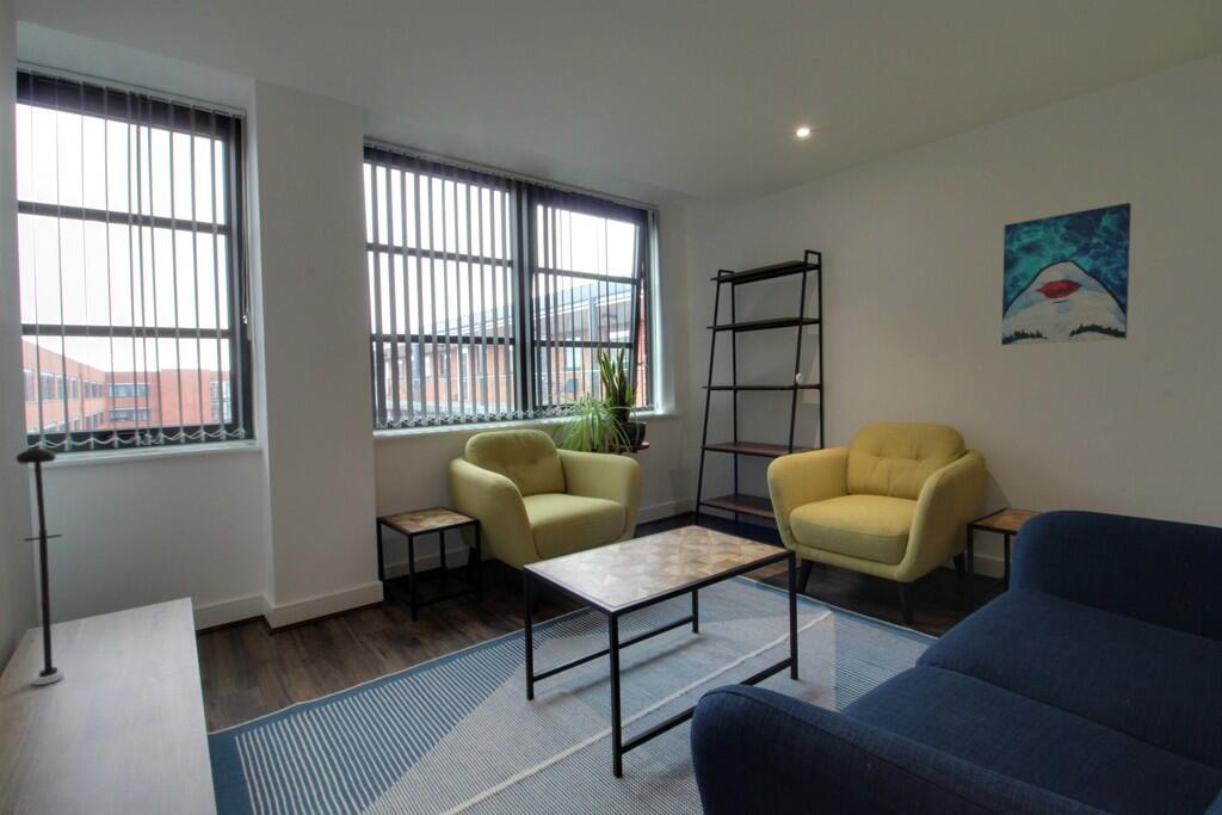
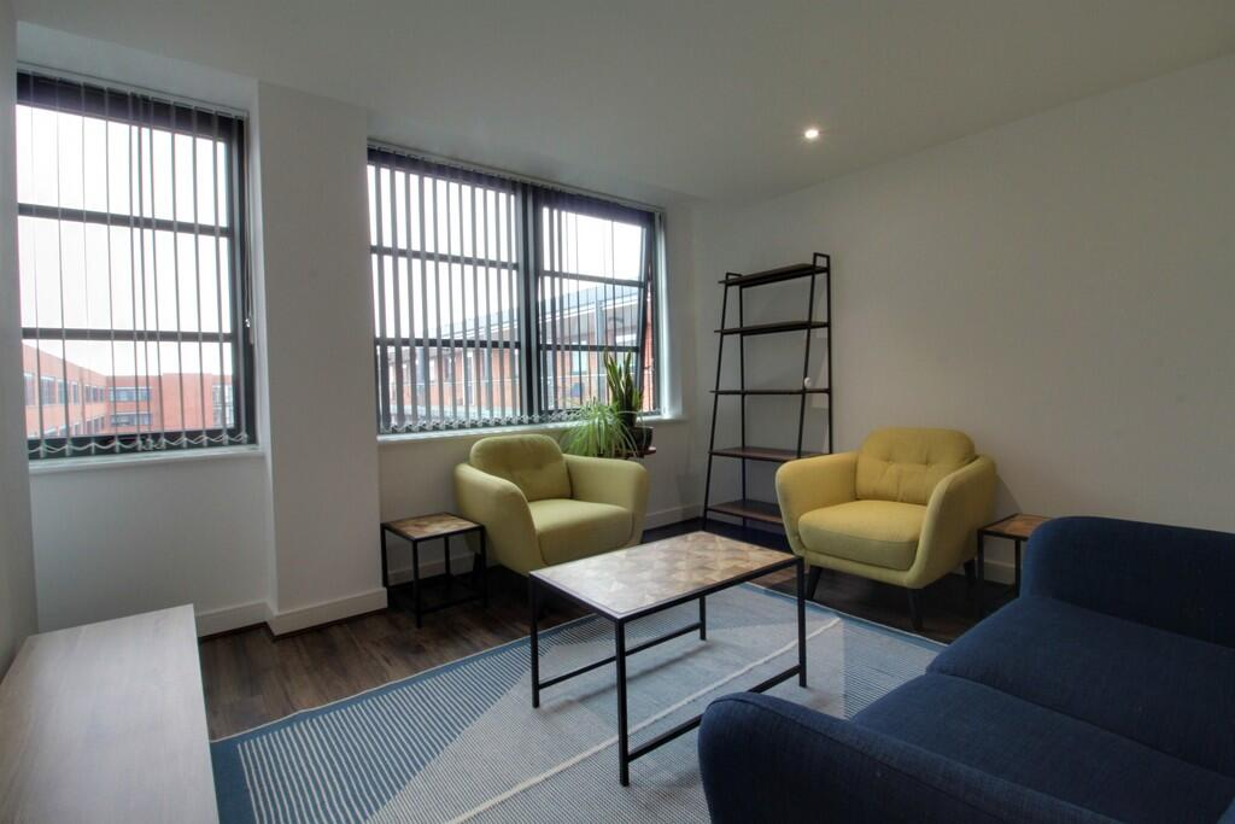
- wall art (1061, 278)
- desk lamp (43, 573)
